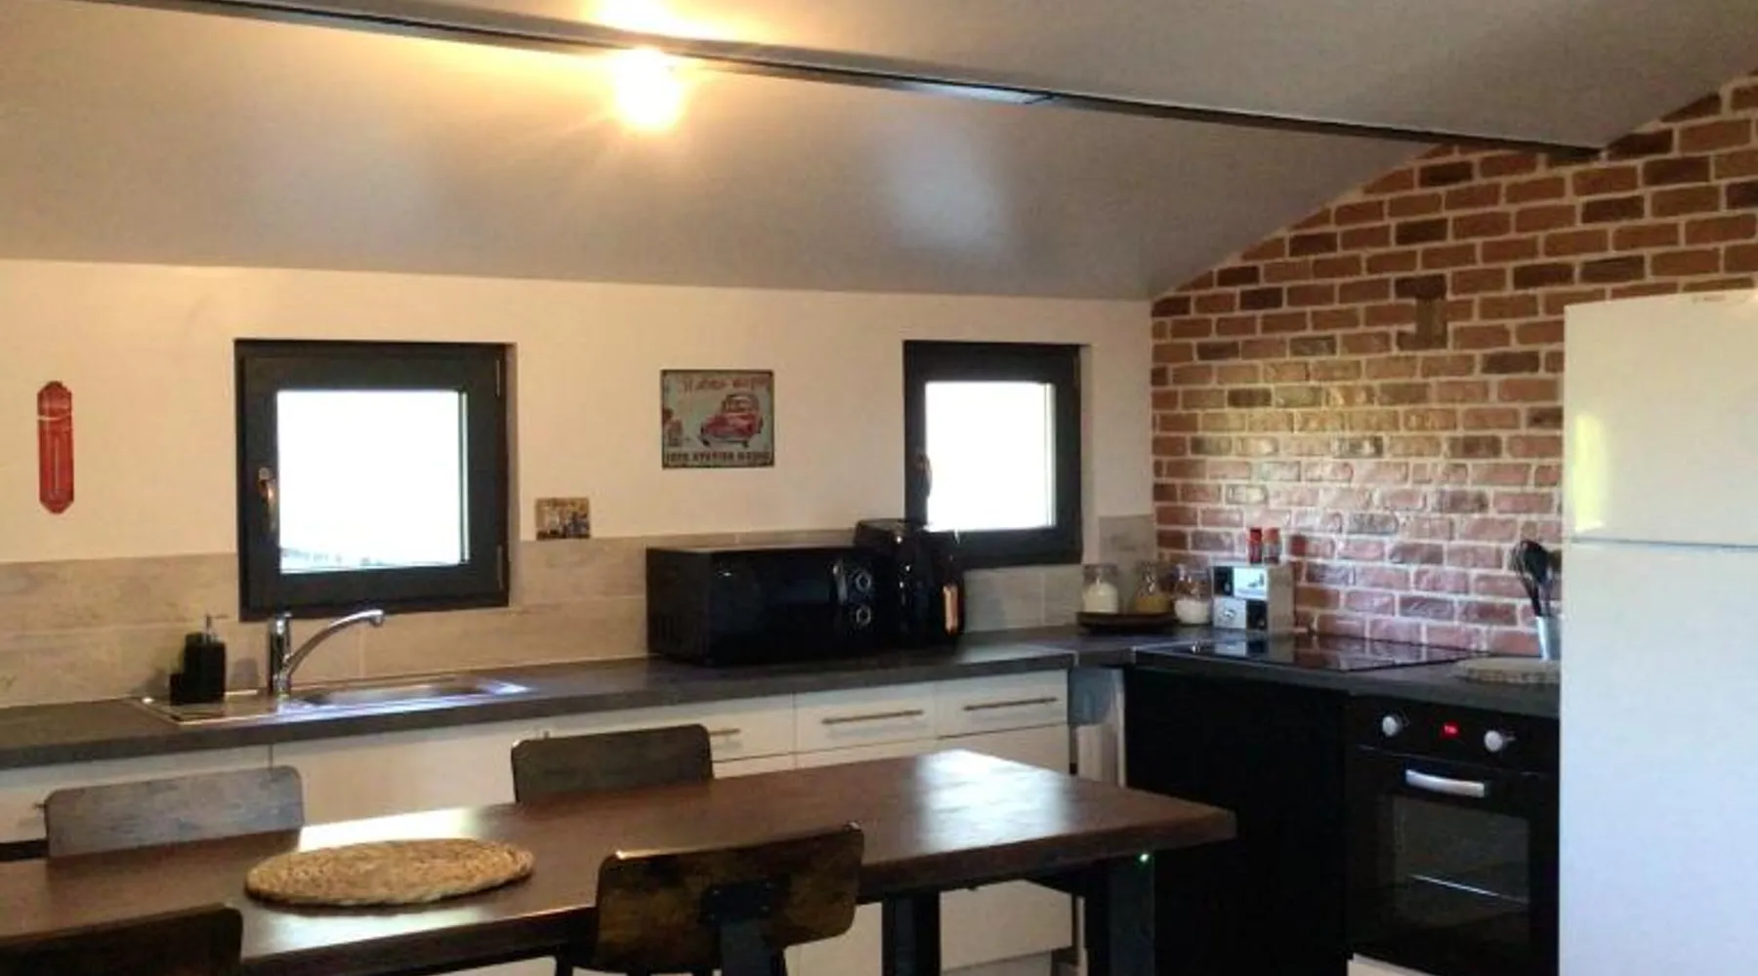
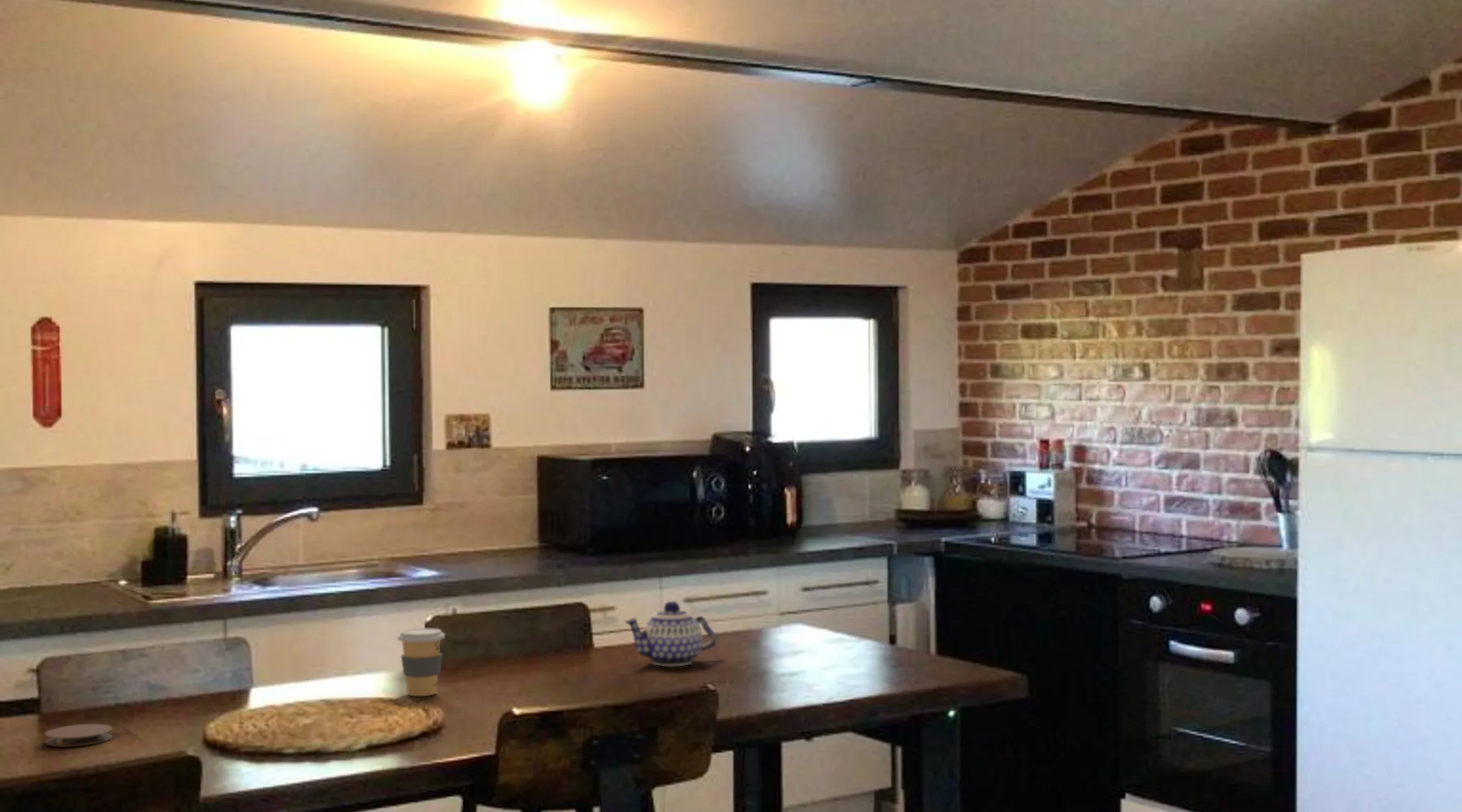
+ teapot (671, 632)
+ coffee cup (421, 662)
+ coaster (79, 735)
